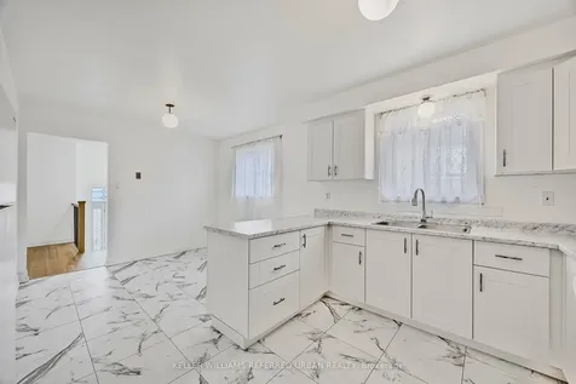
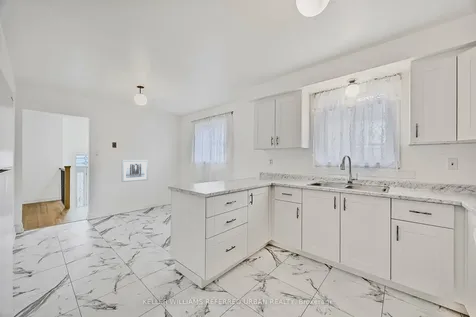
+ wall art (135, 170)
